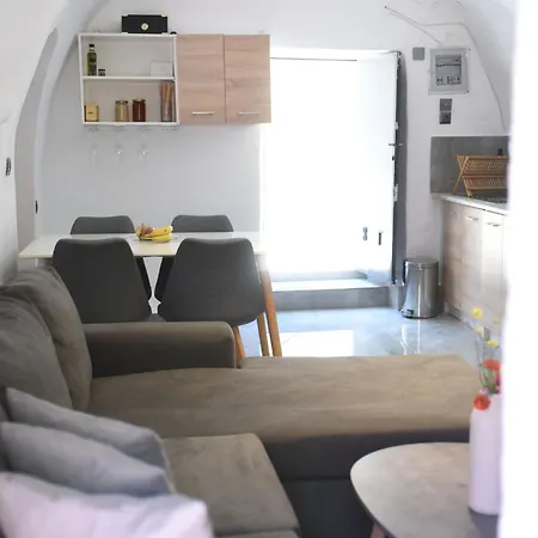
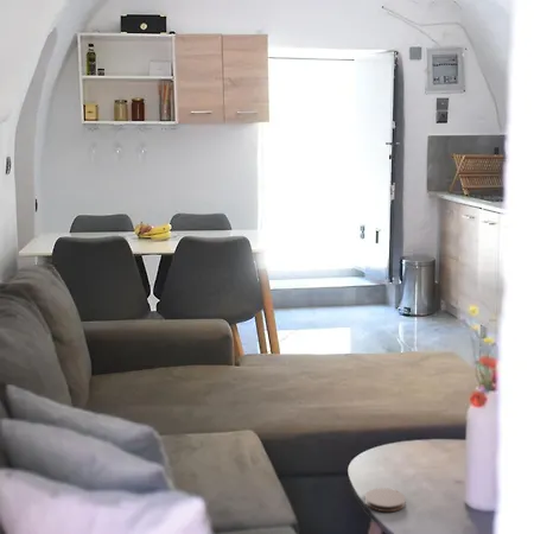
+ coaster (384, 500)
